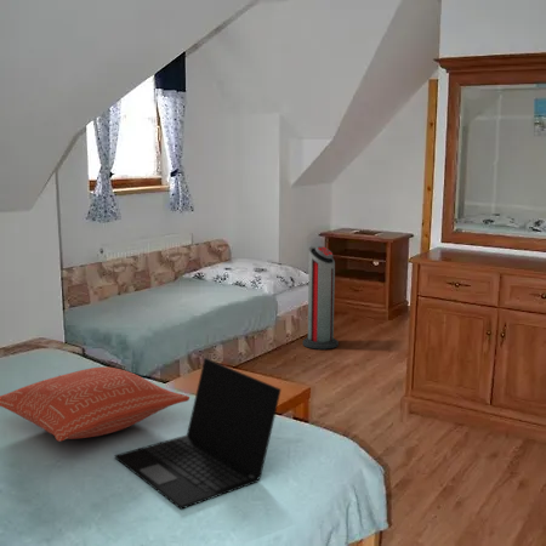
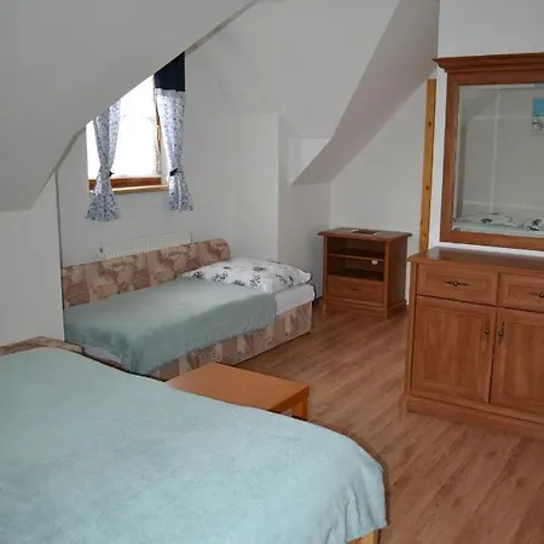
- pillow (89, 399)
- air purifier (320, 295)
- laptop (195, 425)
